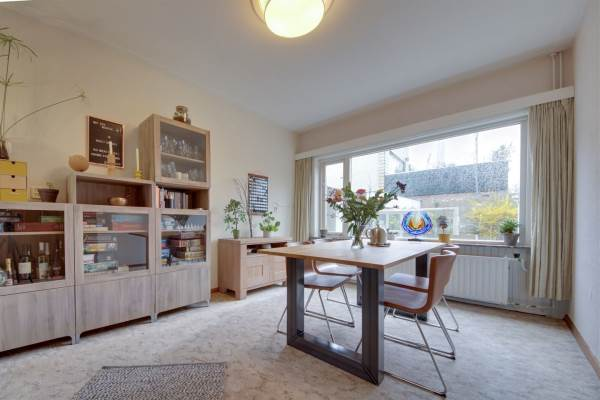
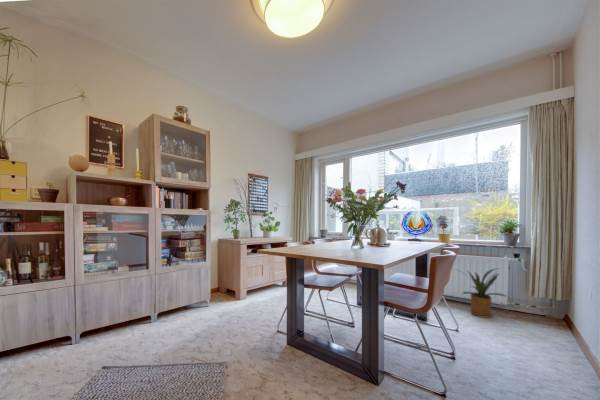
+ house plant (480, 289)
